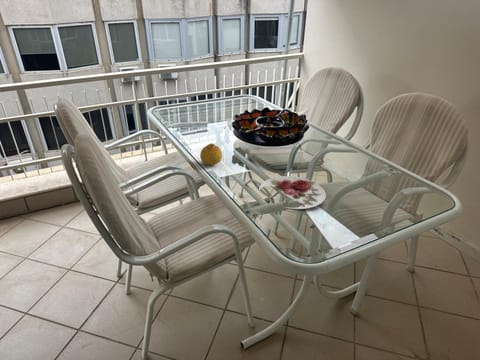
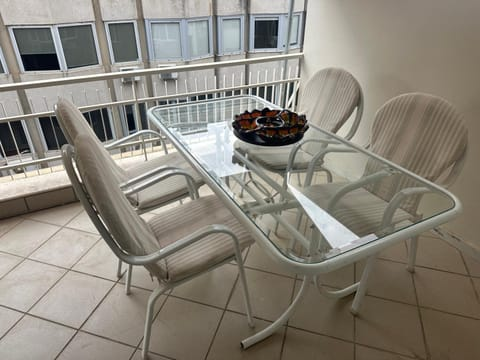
- plate (291, 190)
- fruit (211, 154)
